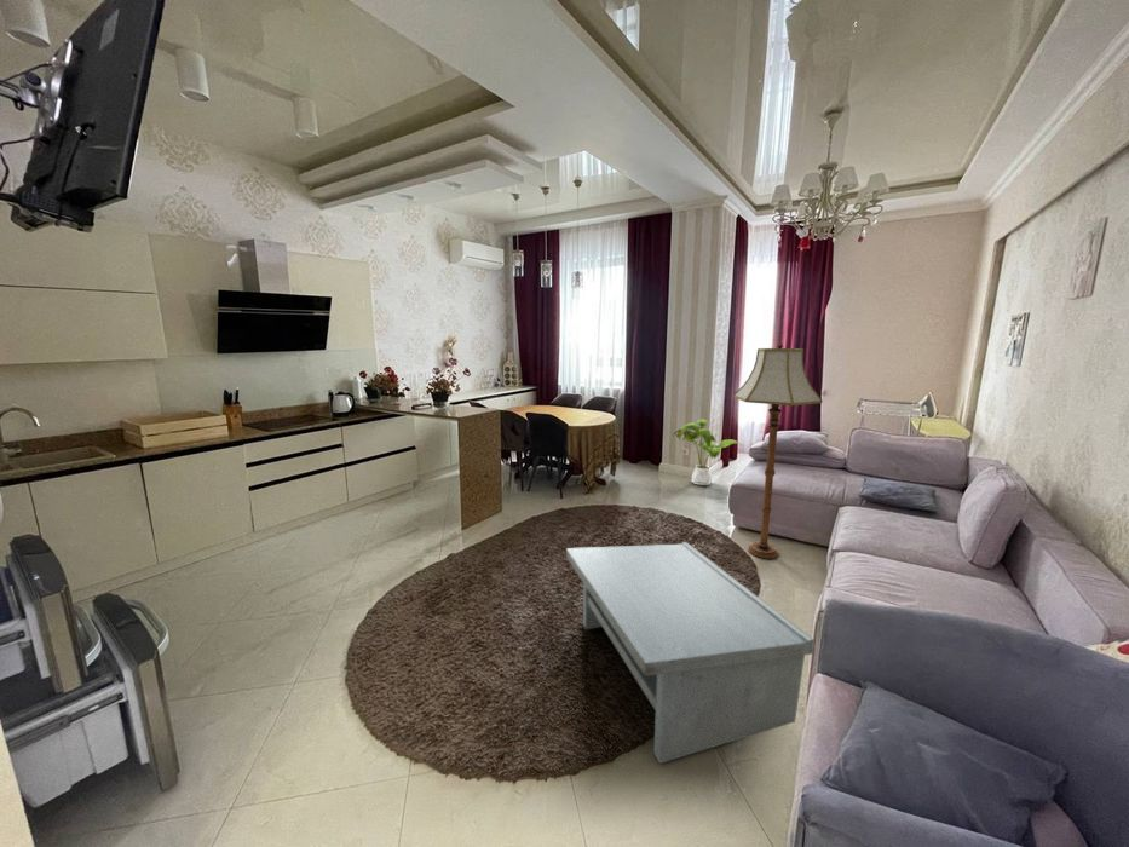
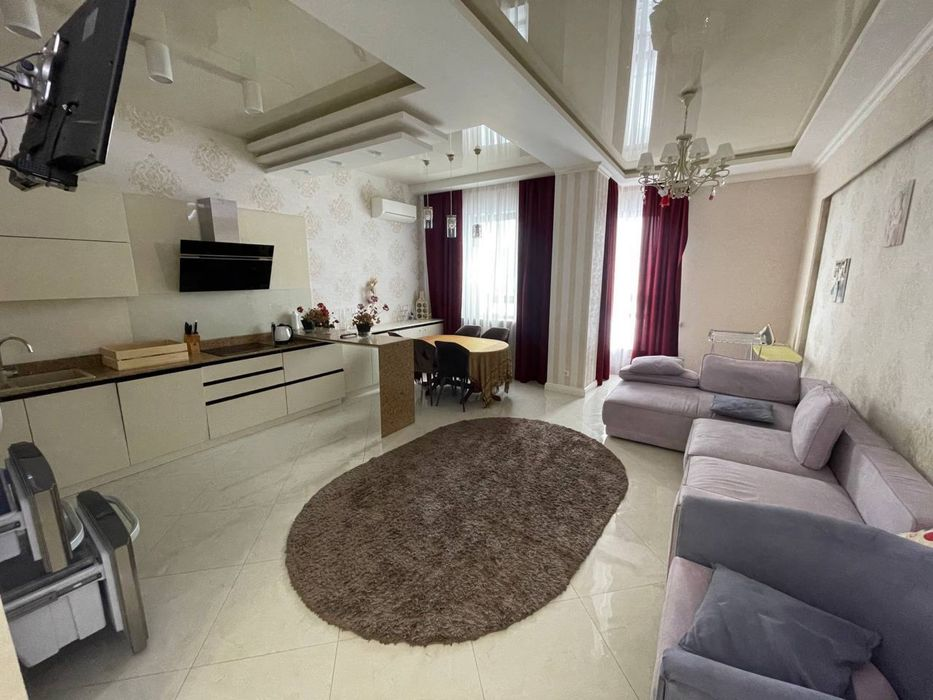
- house plant (701, 453)
- coffee table (670, 624)
- floor lamp (771, 450)
